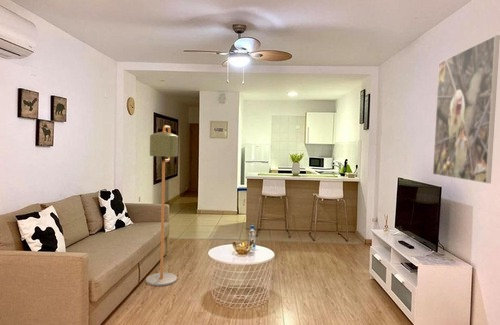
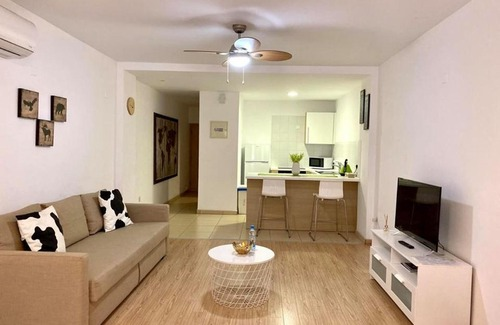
- floor lamp (163, 203)
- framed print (461, 115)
